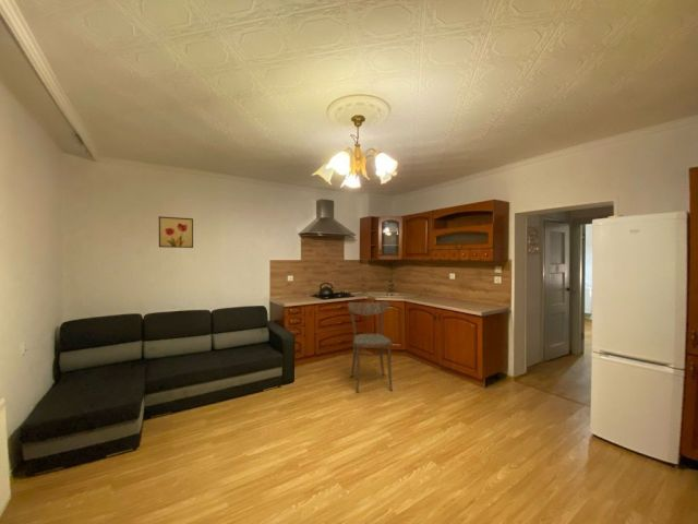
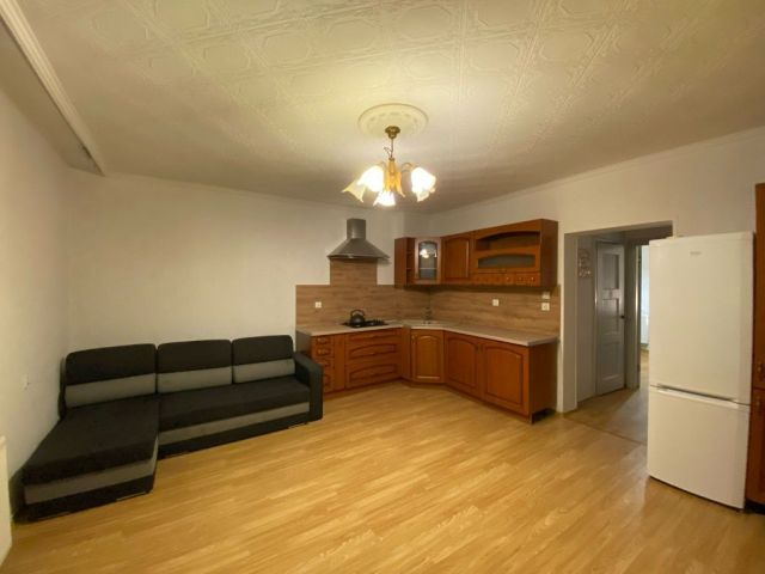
- dining chair (370, 343)
- wall art (176, 233)
